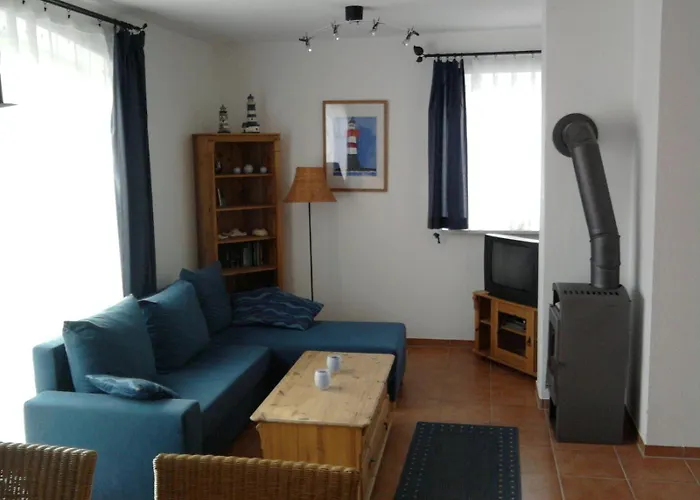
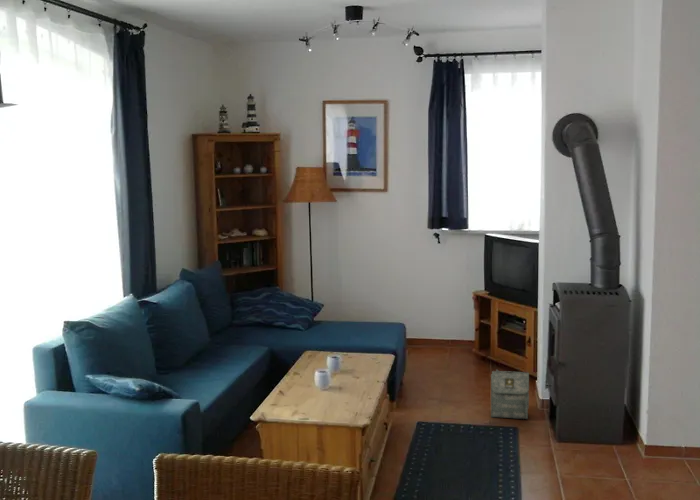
+ bag (509, 393)
